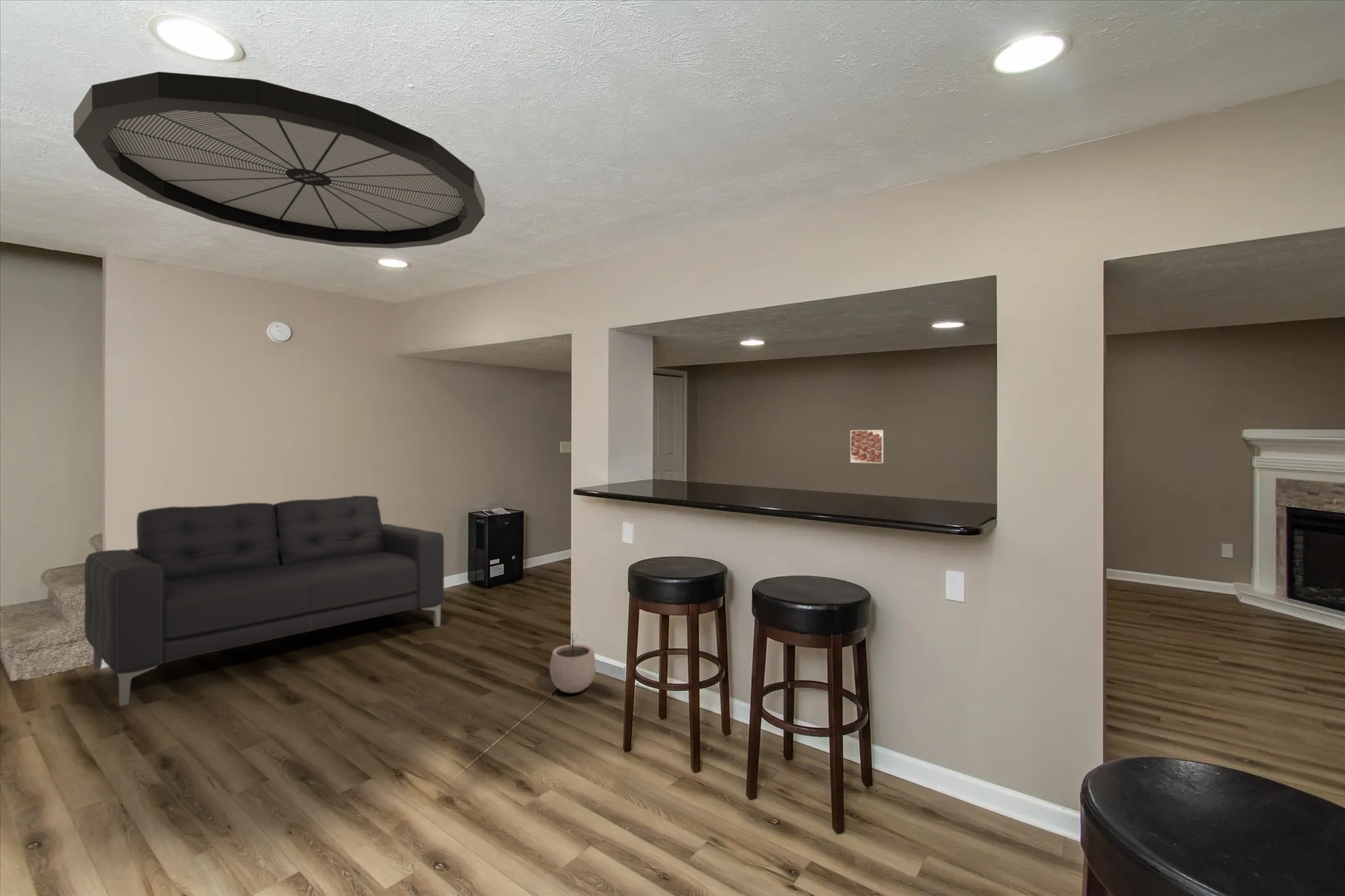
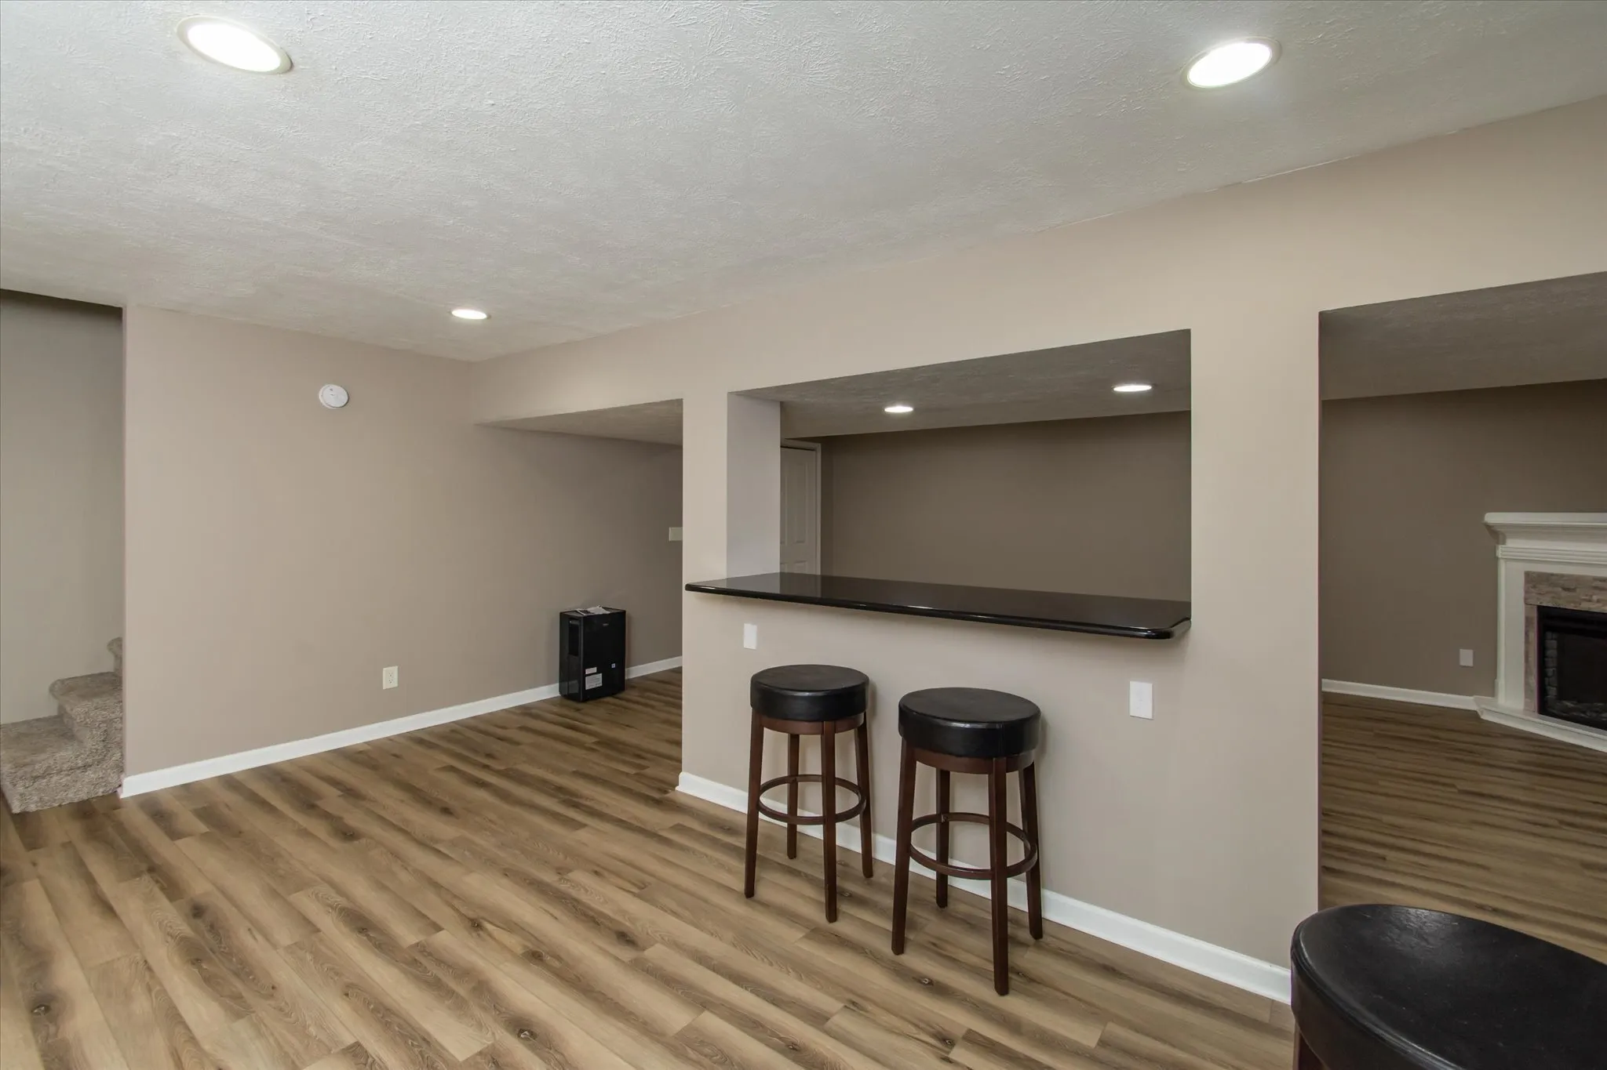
- ceiling fan (309, 184)
- plant pot (573, 662)
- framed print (866, 446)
- sofa (284, 574)
